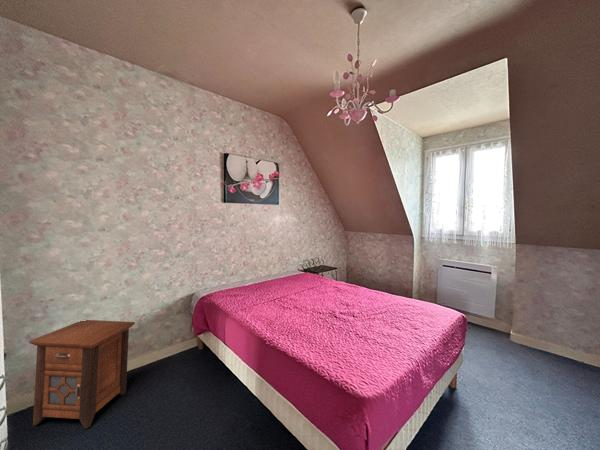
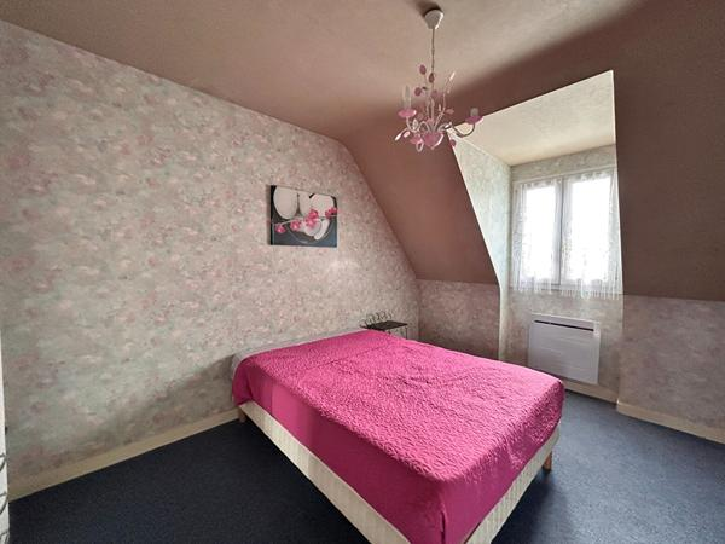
- nightstand (85, 369)
